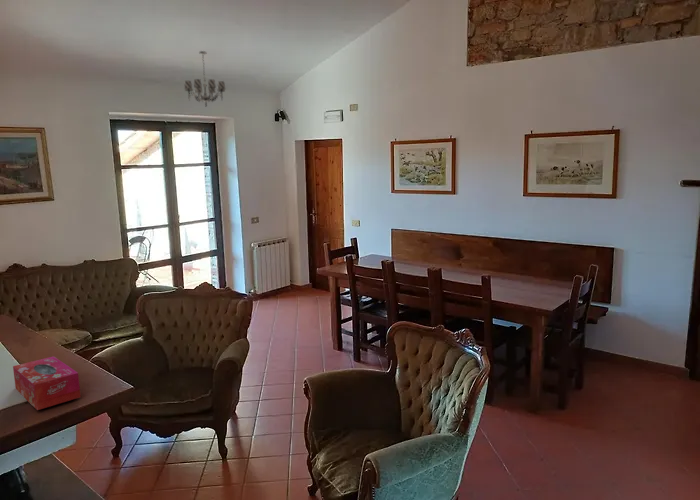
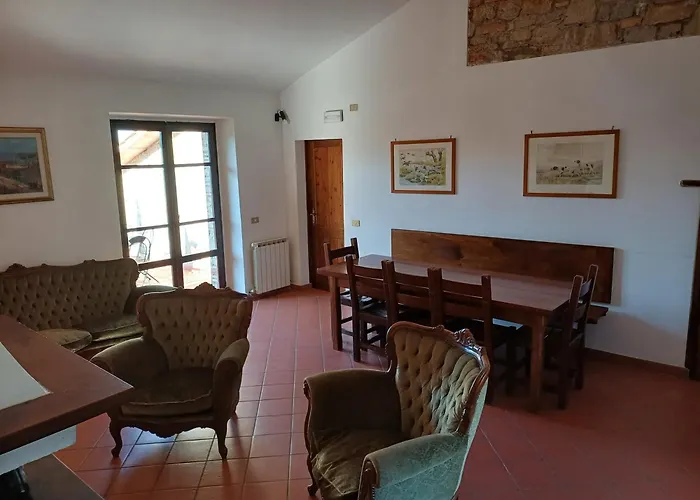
- chandelier (204, 79)
- tissue box (46, 381)
